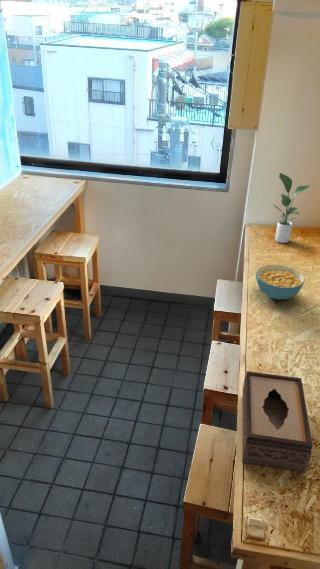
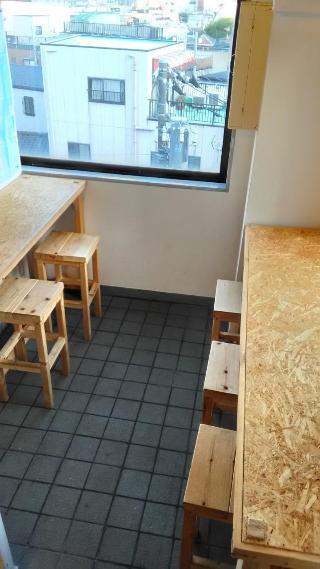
- tissue box (273, 417)
- cereal bowl (278, 285)
- potted plant (287, 210)
